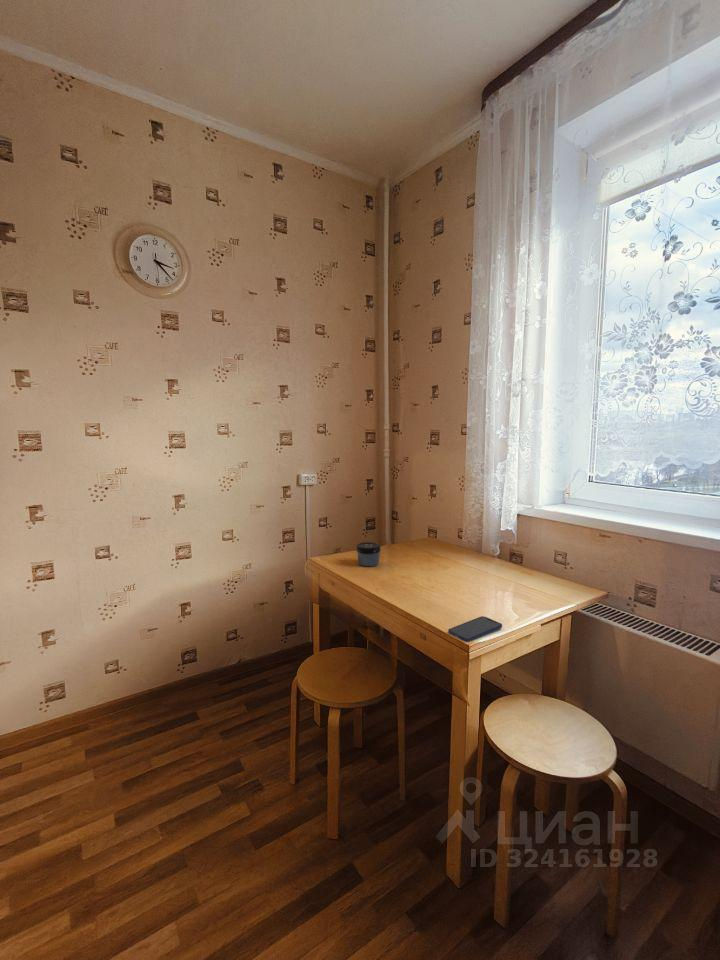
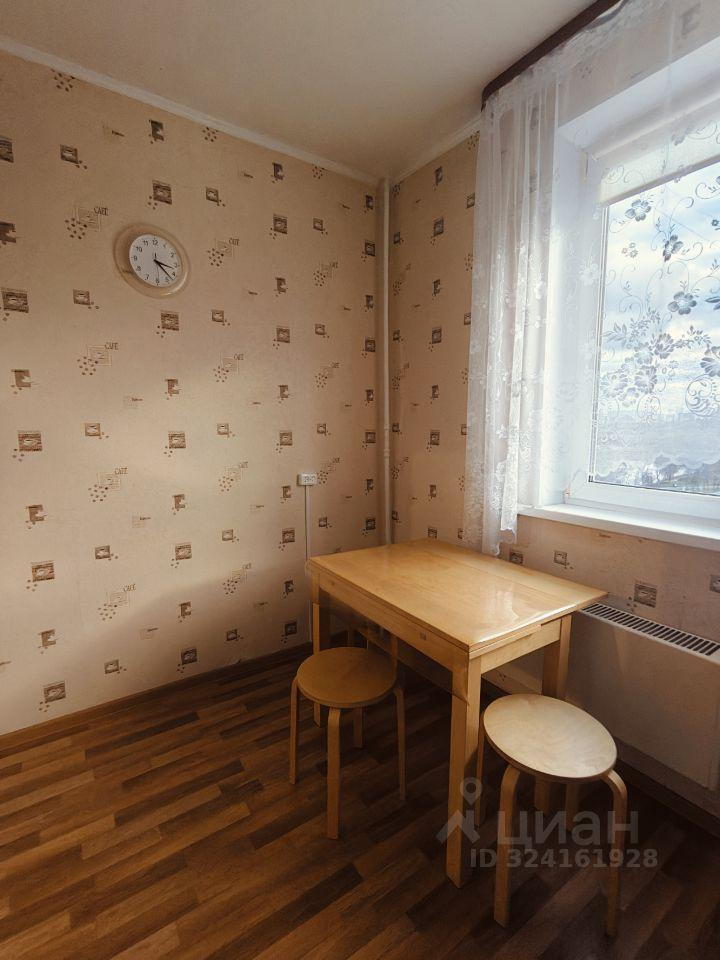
- smartphone (475, 628)
- jar (368, 554)
